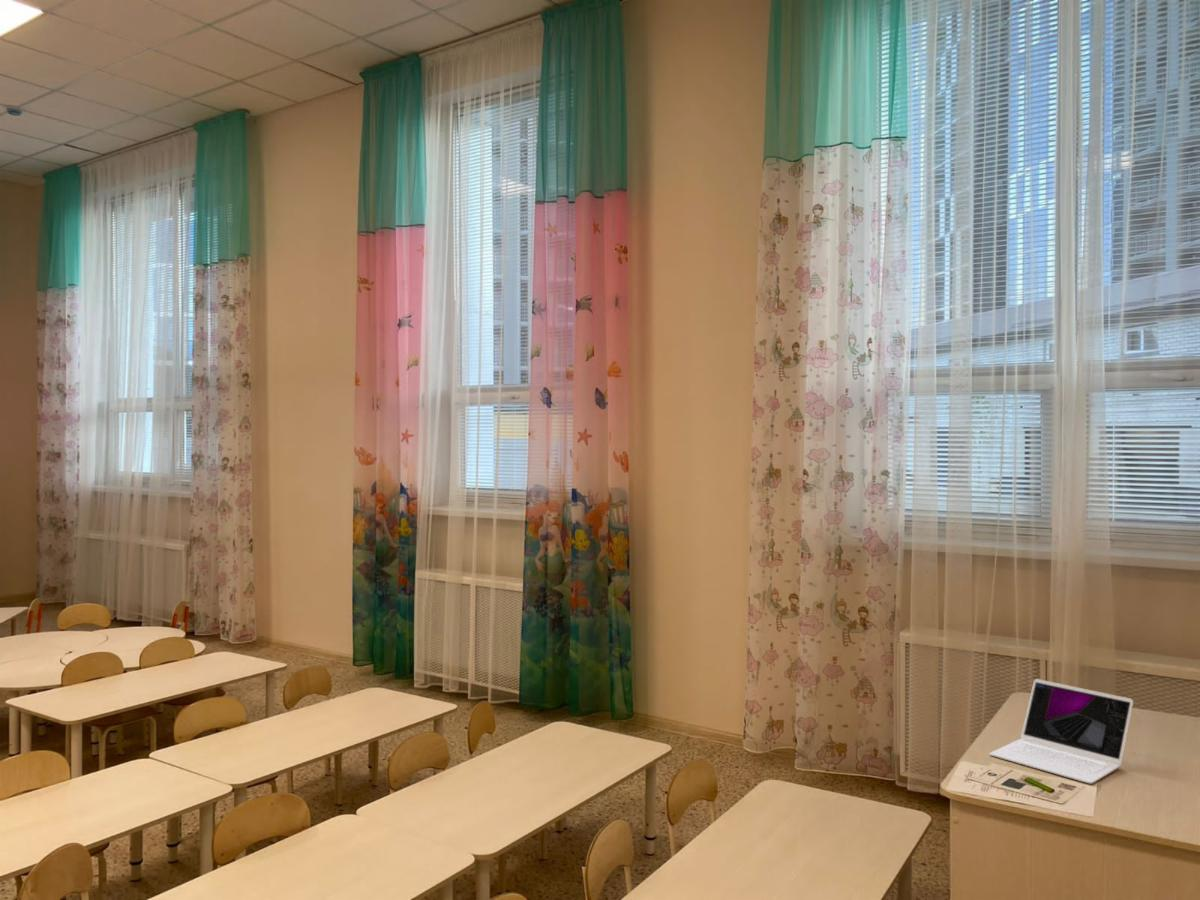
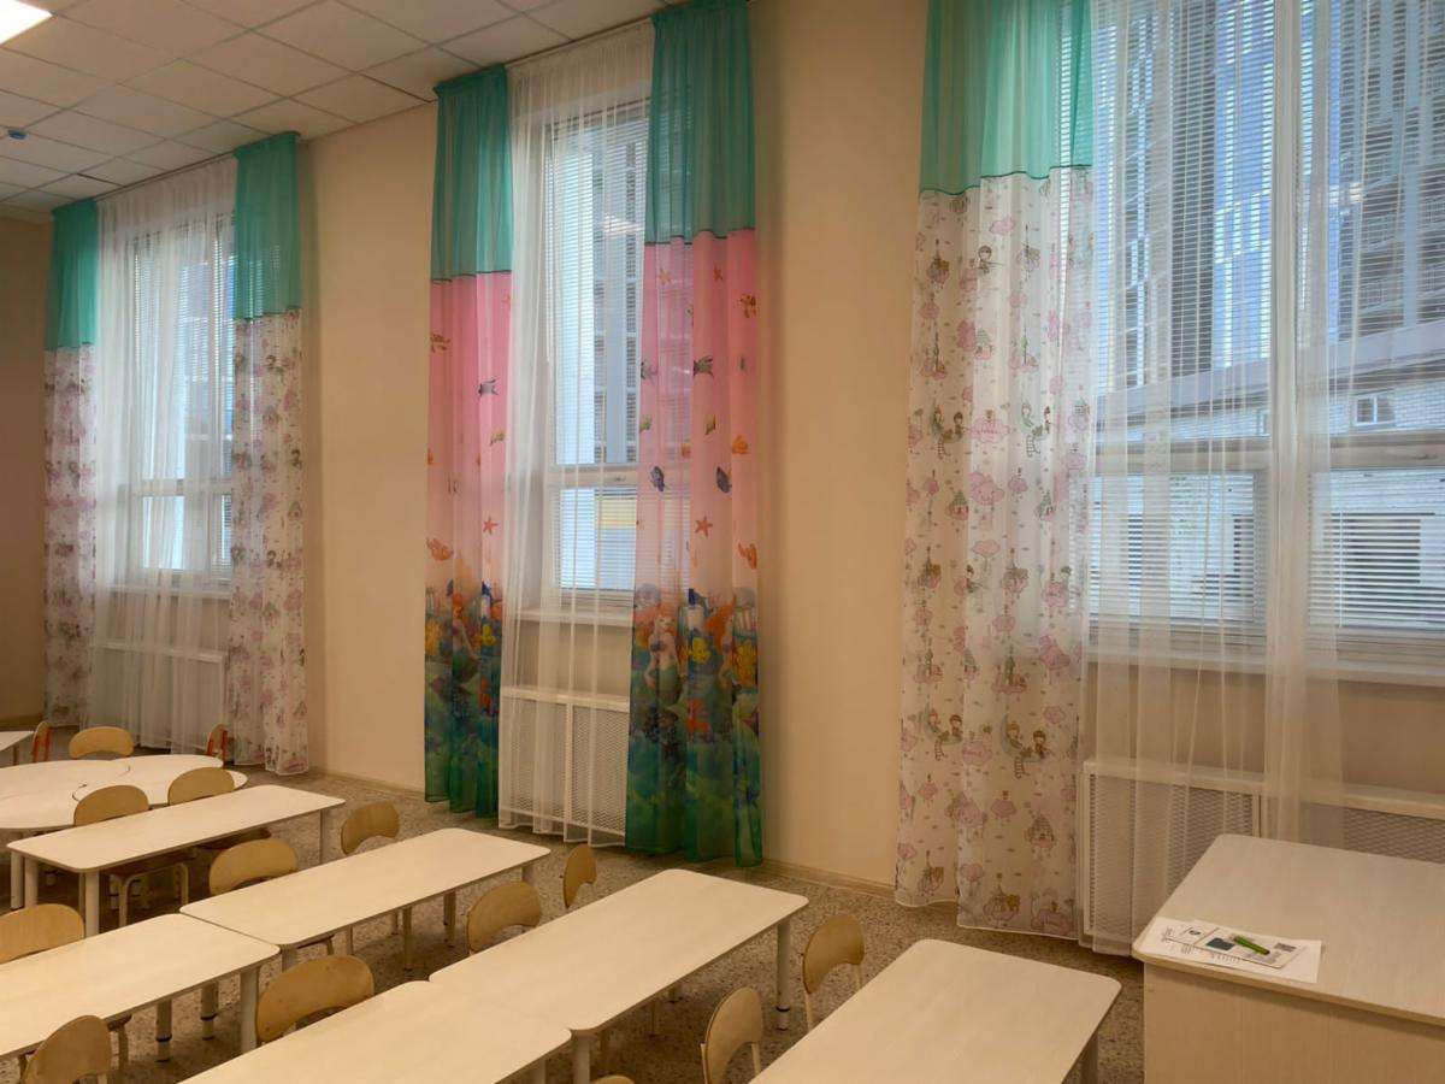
- laptop (1061, 724)
